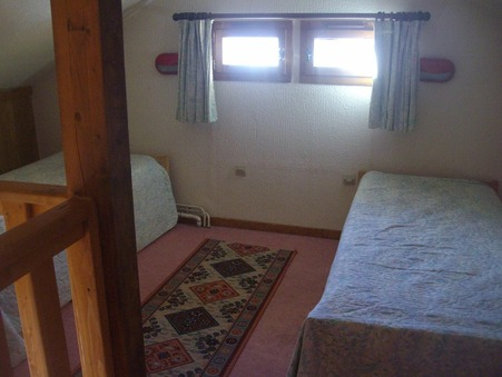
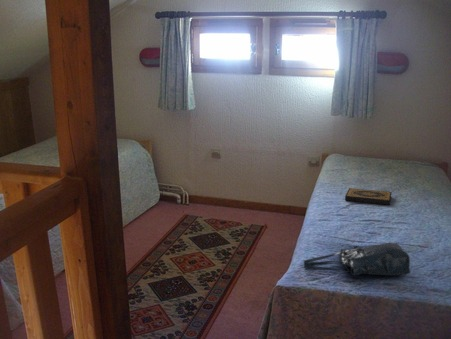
+ hardback book (368, 196)
+ tote bag (354, 257)
